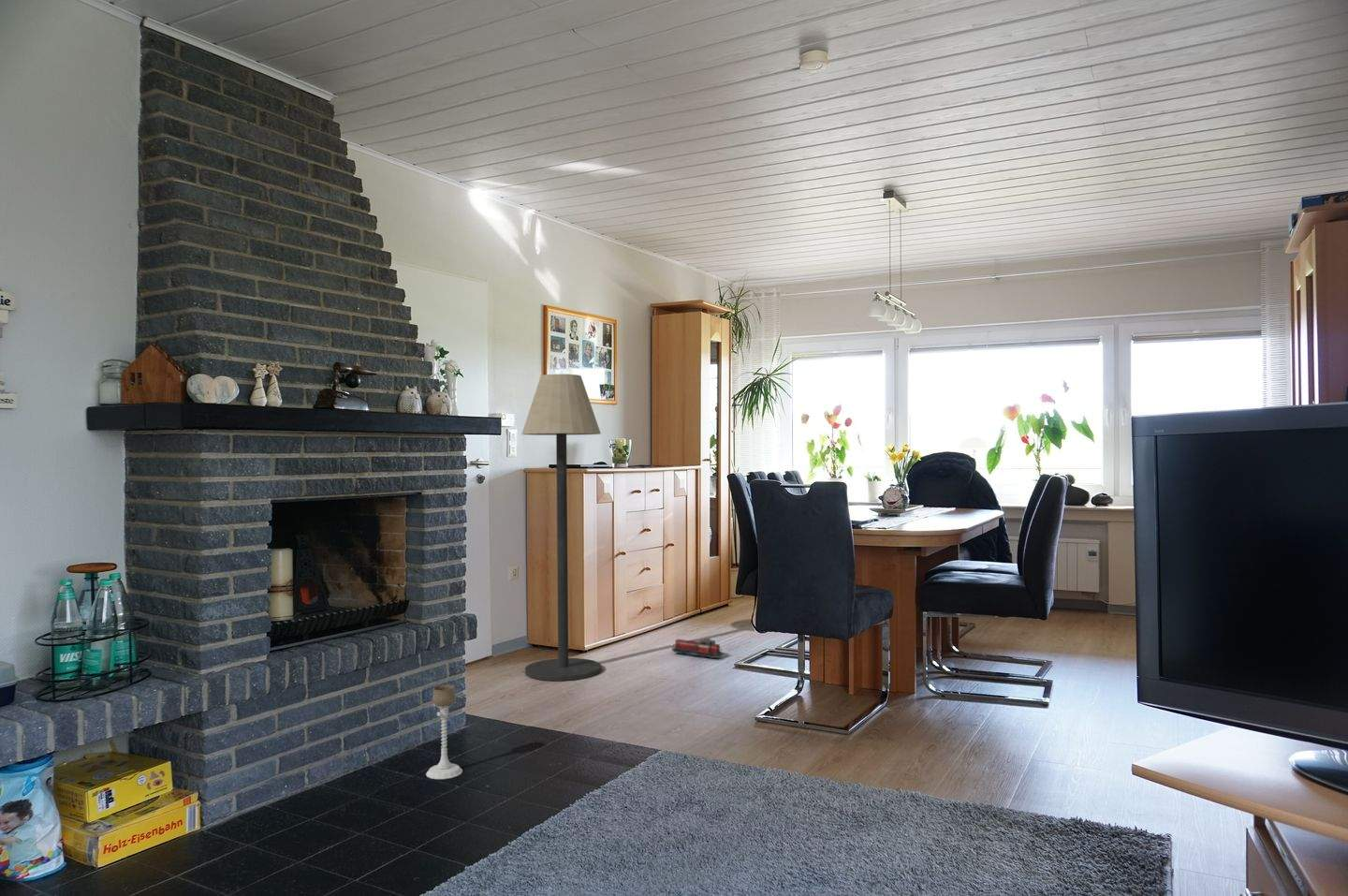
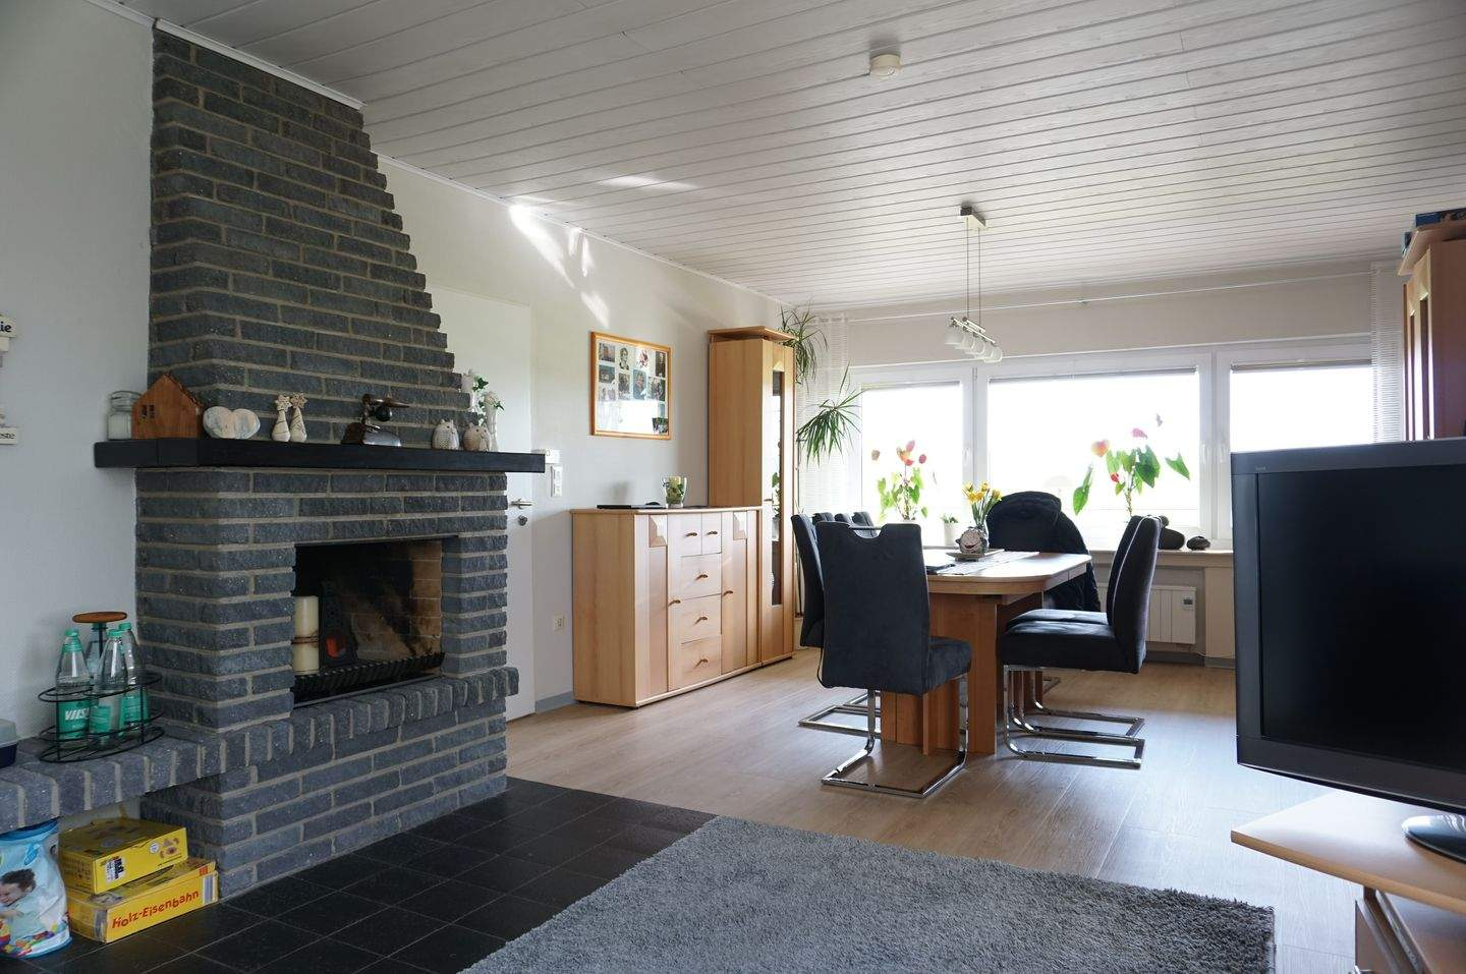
- floor lamp (562, 522)
- candle holder (444, 729)
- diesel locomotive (696, 646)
